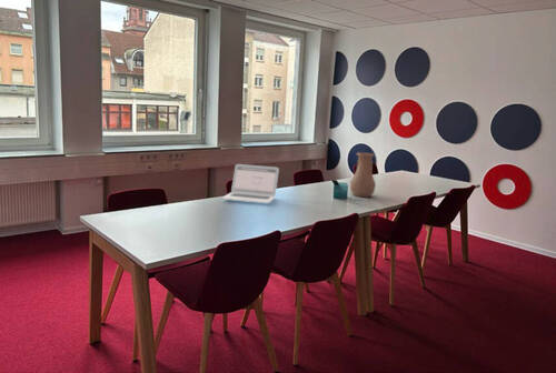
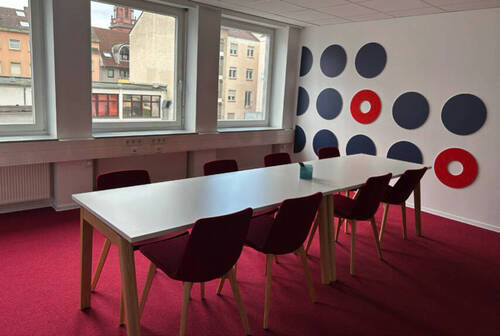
- vase (364, 174)
- laptop (251, 182)
